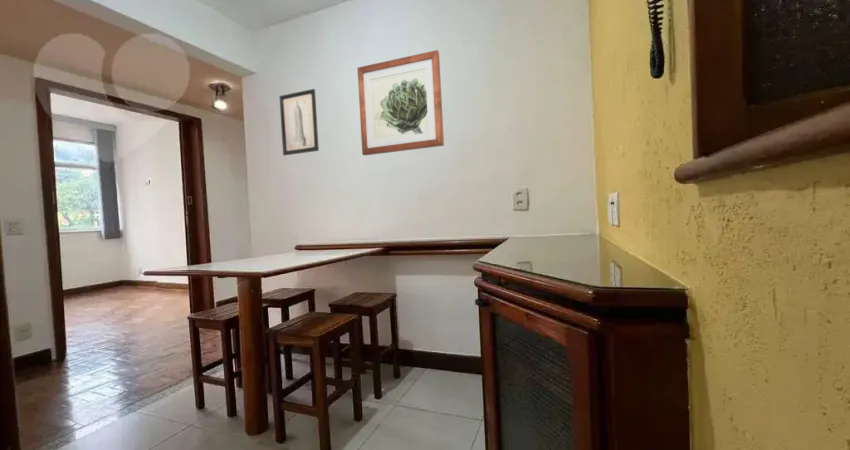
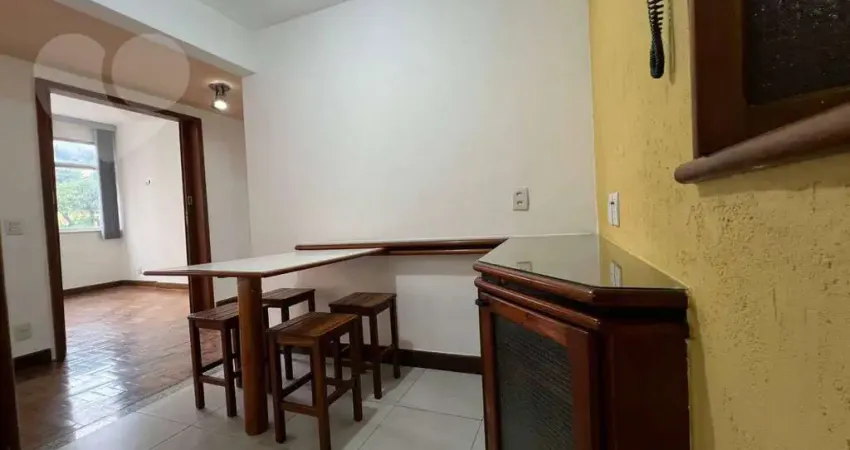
- wall art (298, 122)
- wall art (399, 105)
